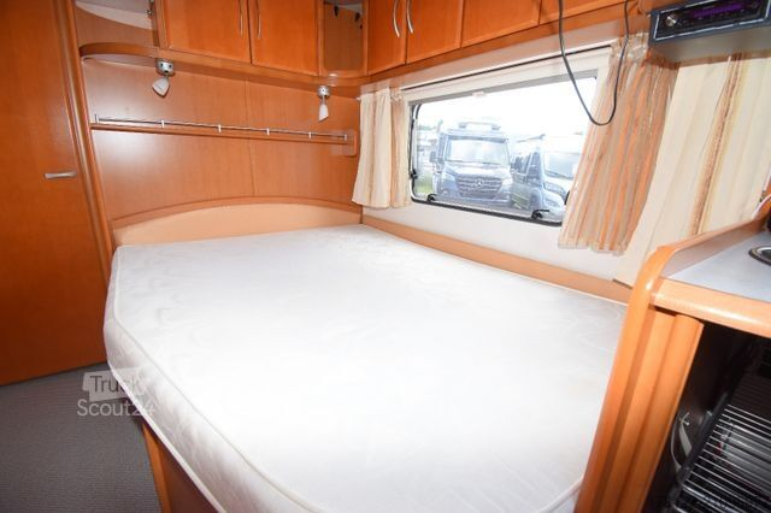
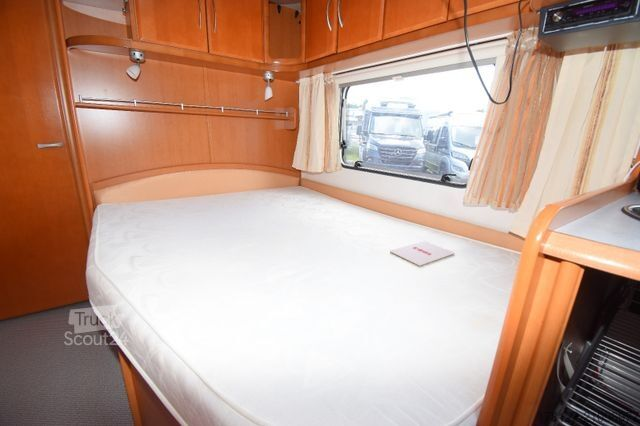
+ magazine (422, 252)
